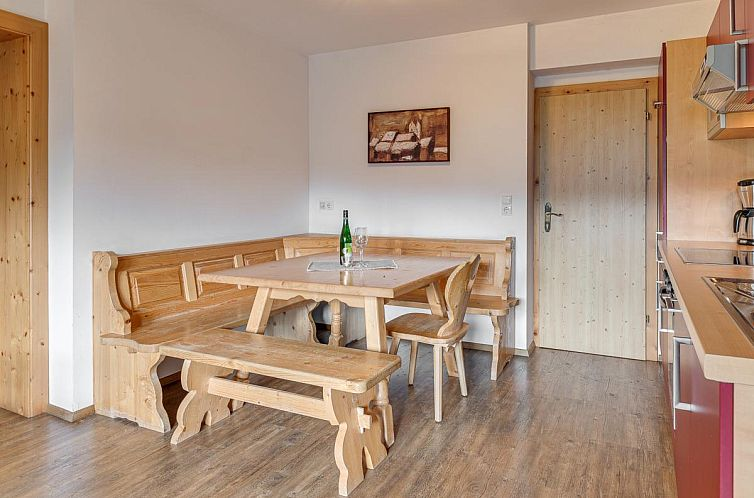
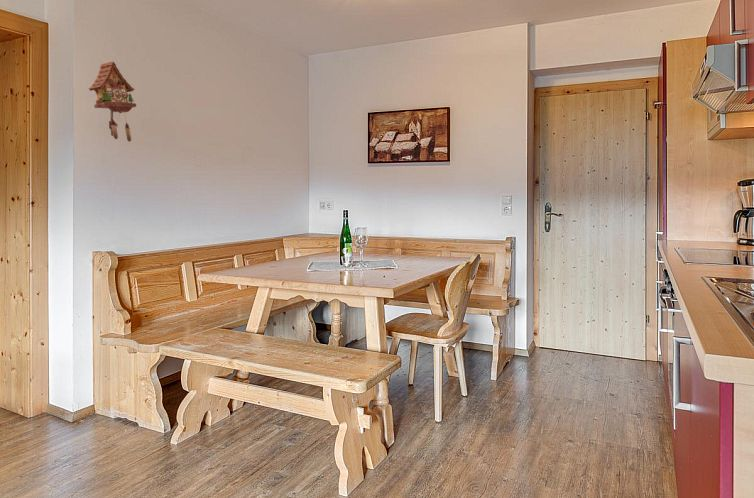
+ cuckoo clock (113, 101)
